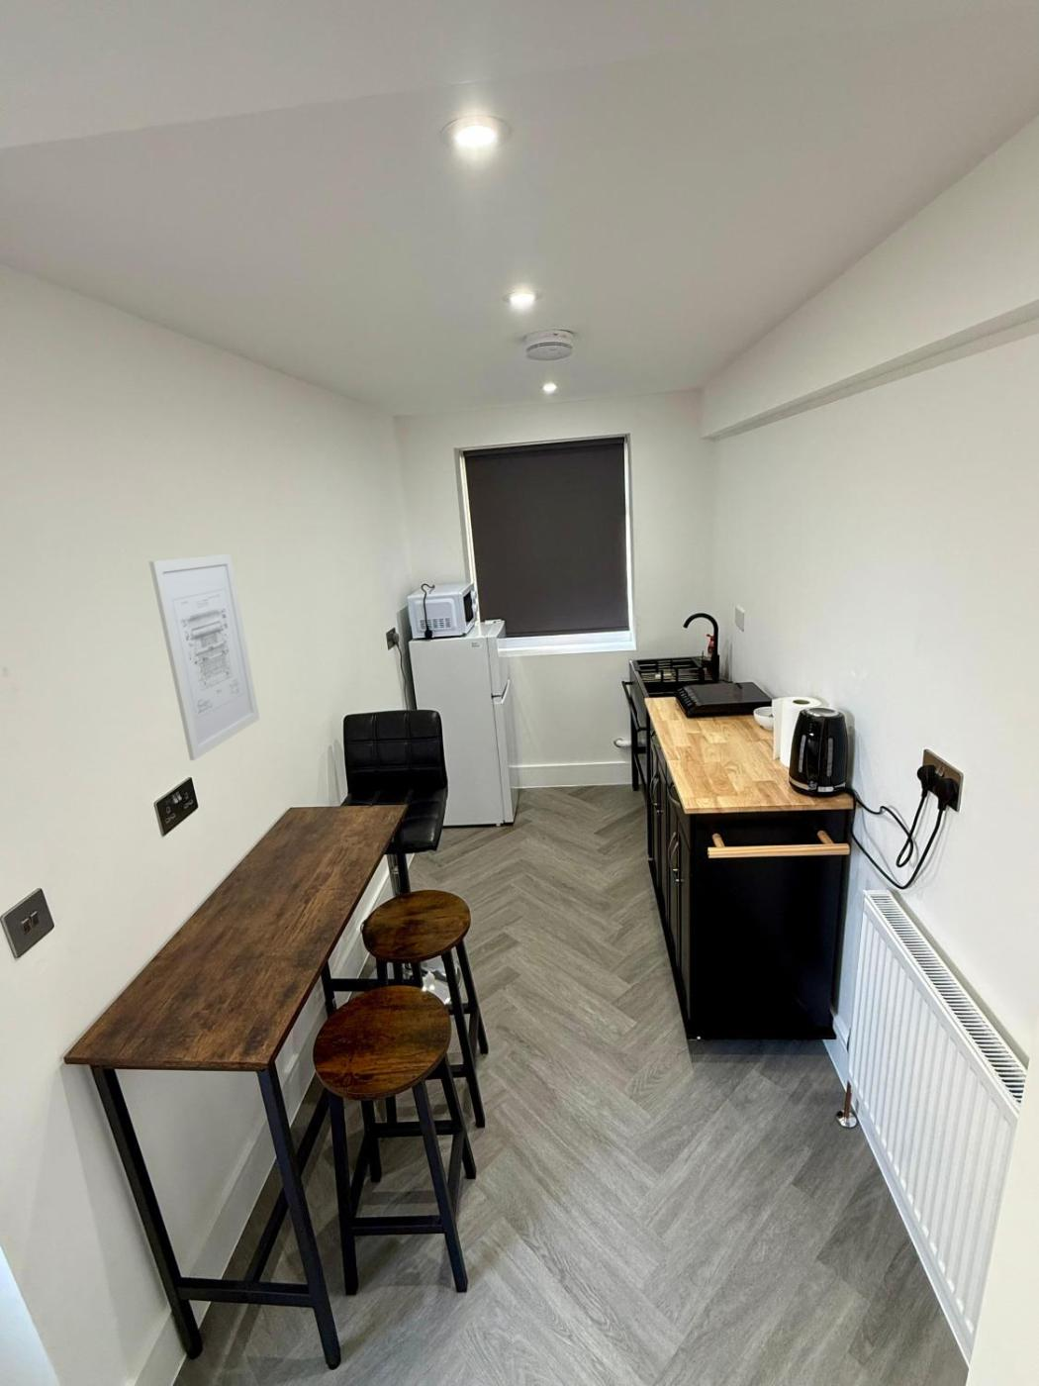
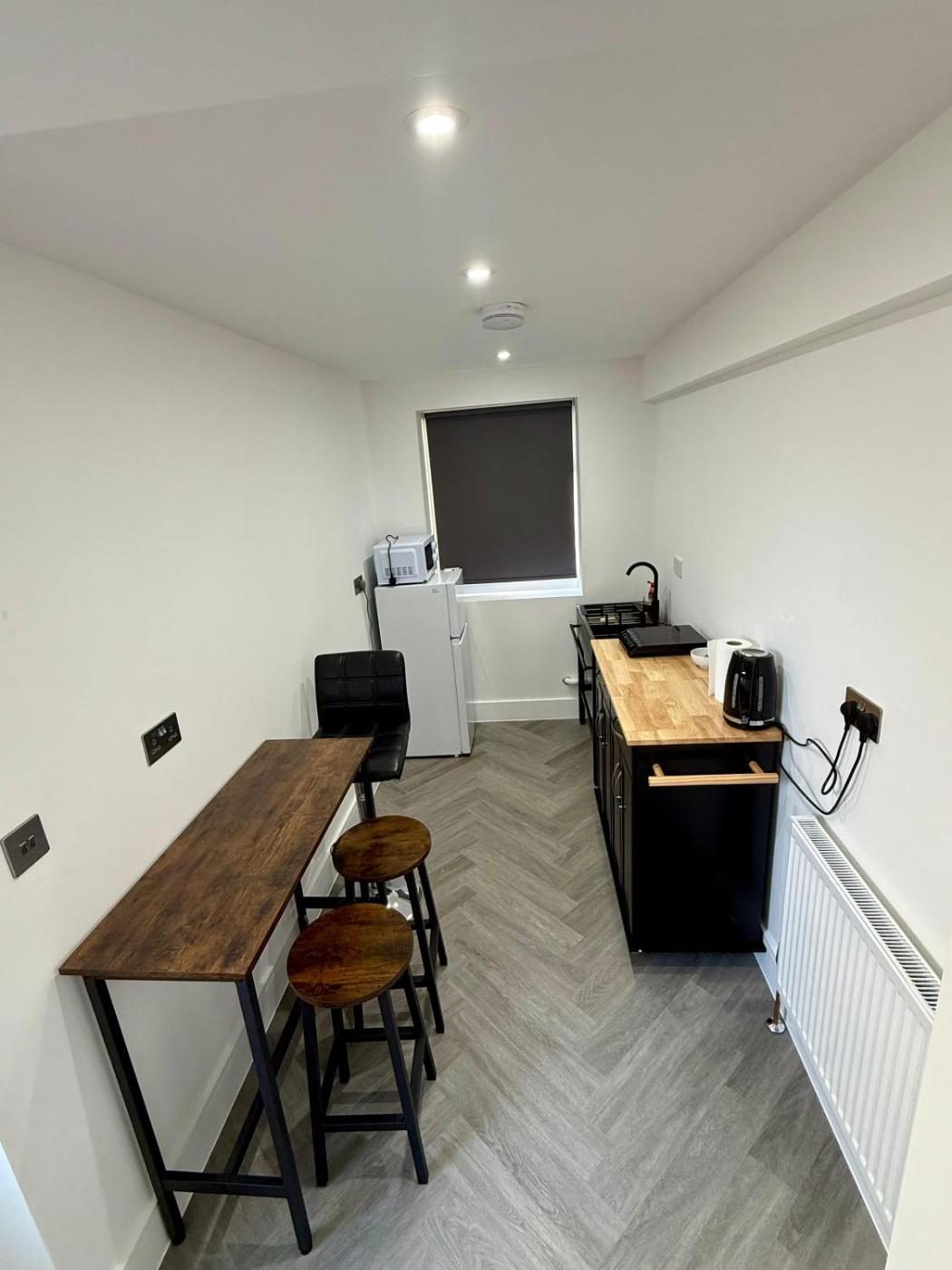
- wall art (211, 650)
